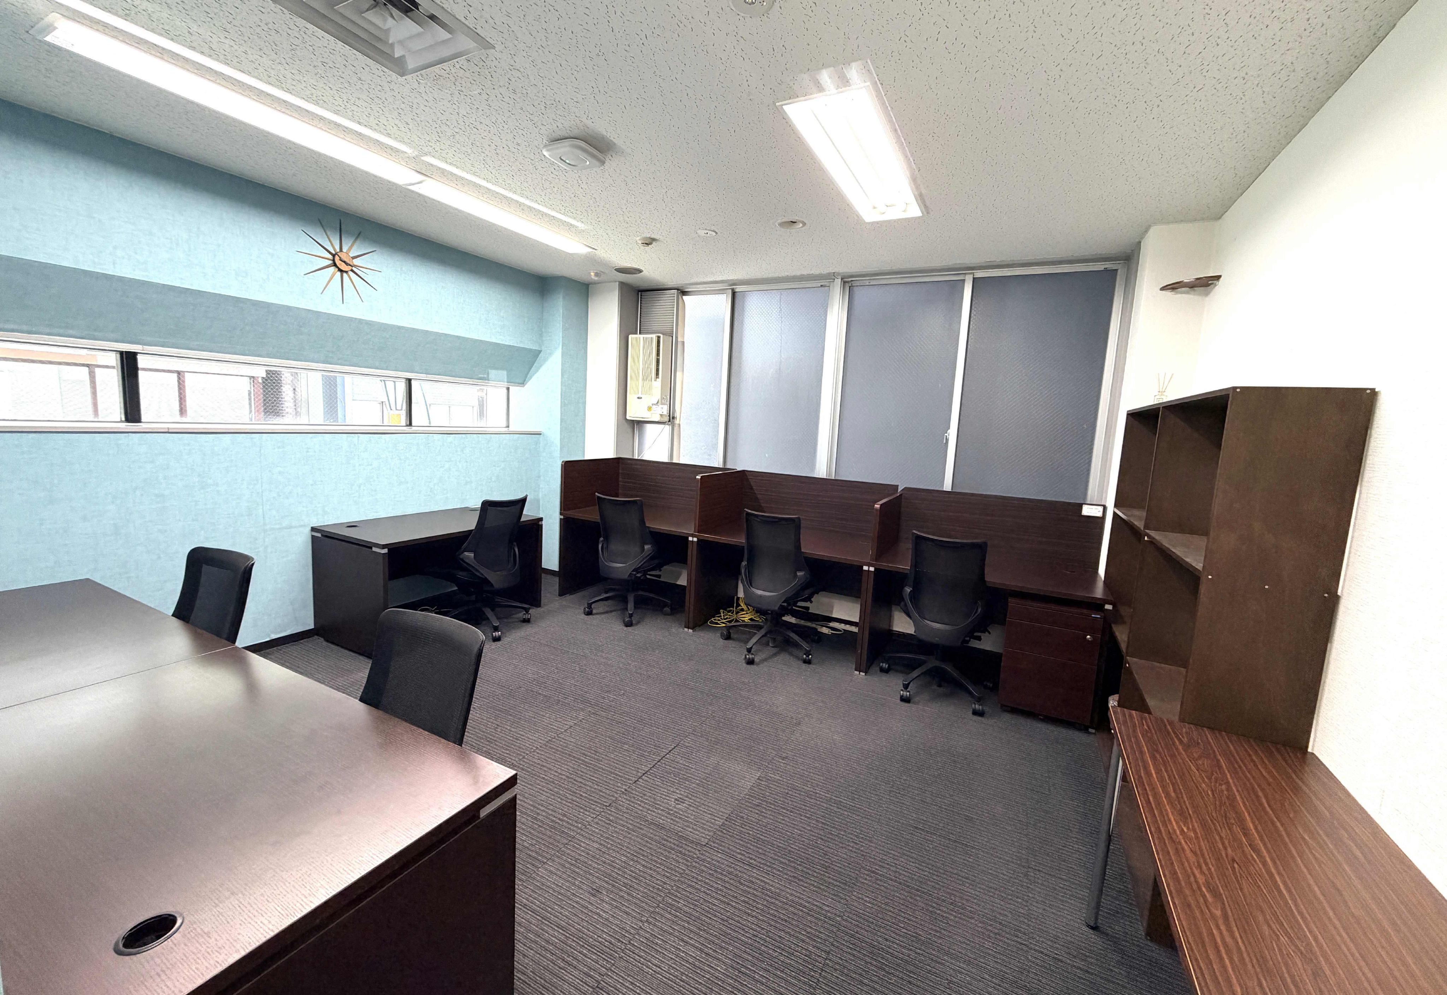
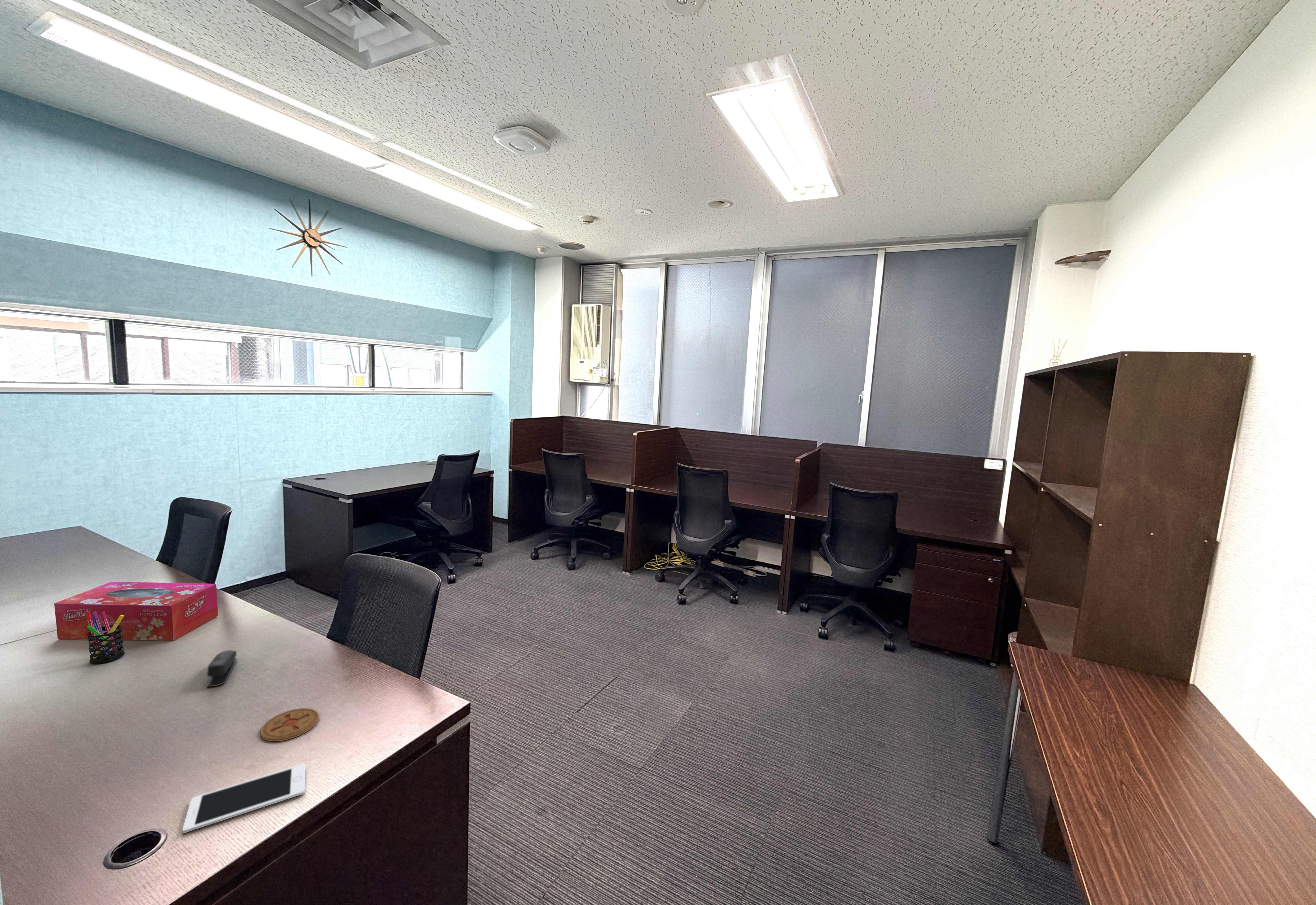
+ cell phone (249, 796)
+ pen holder (101, 635)
+ stapler (222, 663)
+ tissue box (141, 610)
+ coaster (290, 724)
